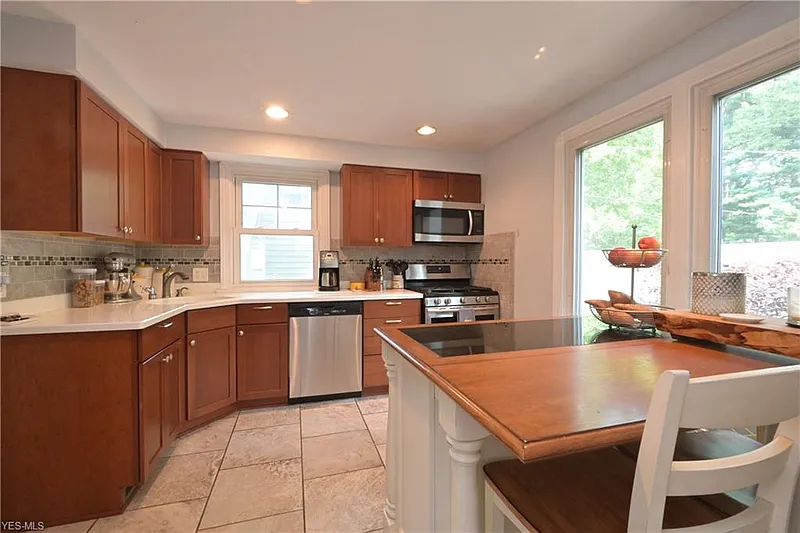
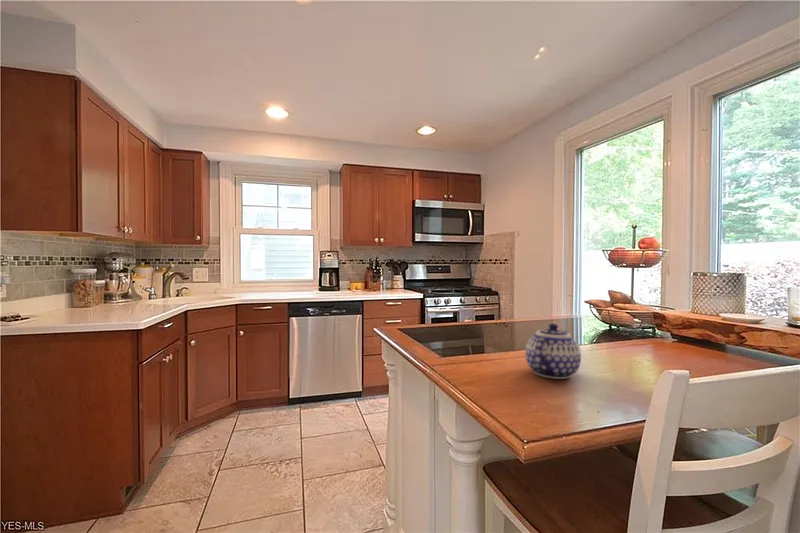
+ teapot (552, 348)
